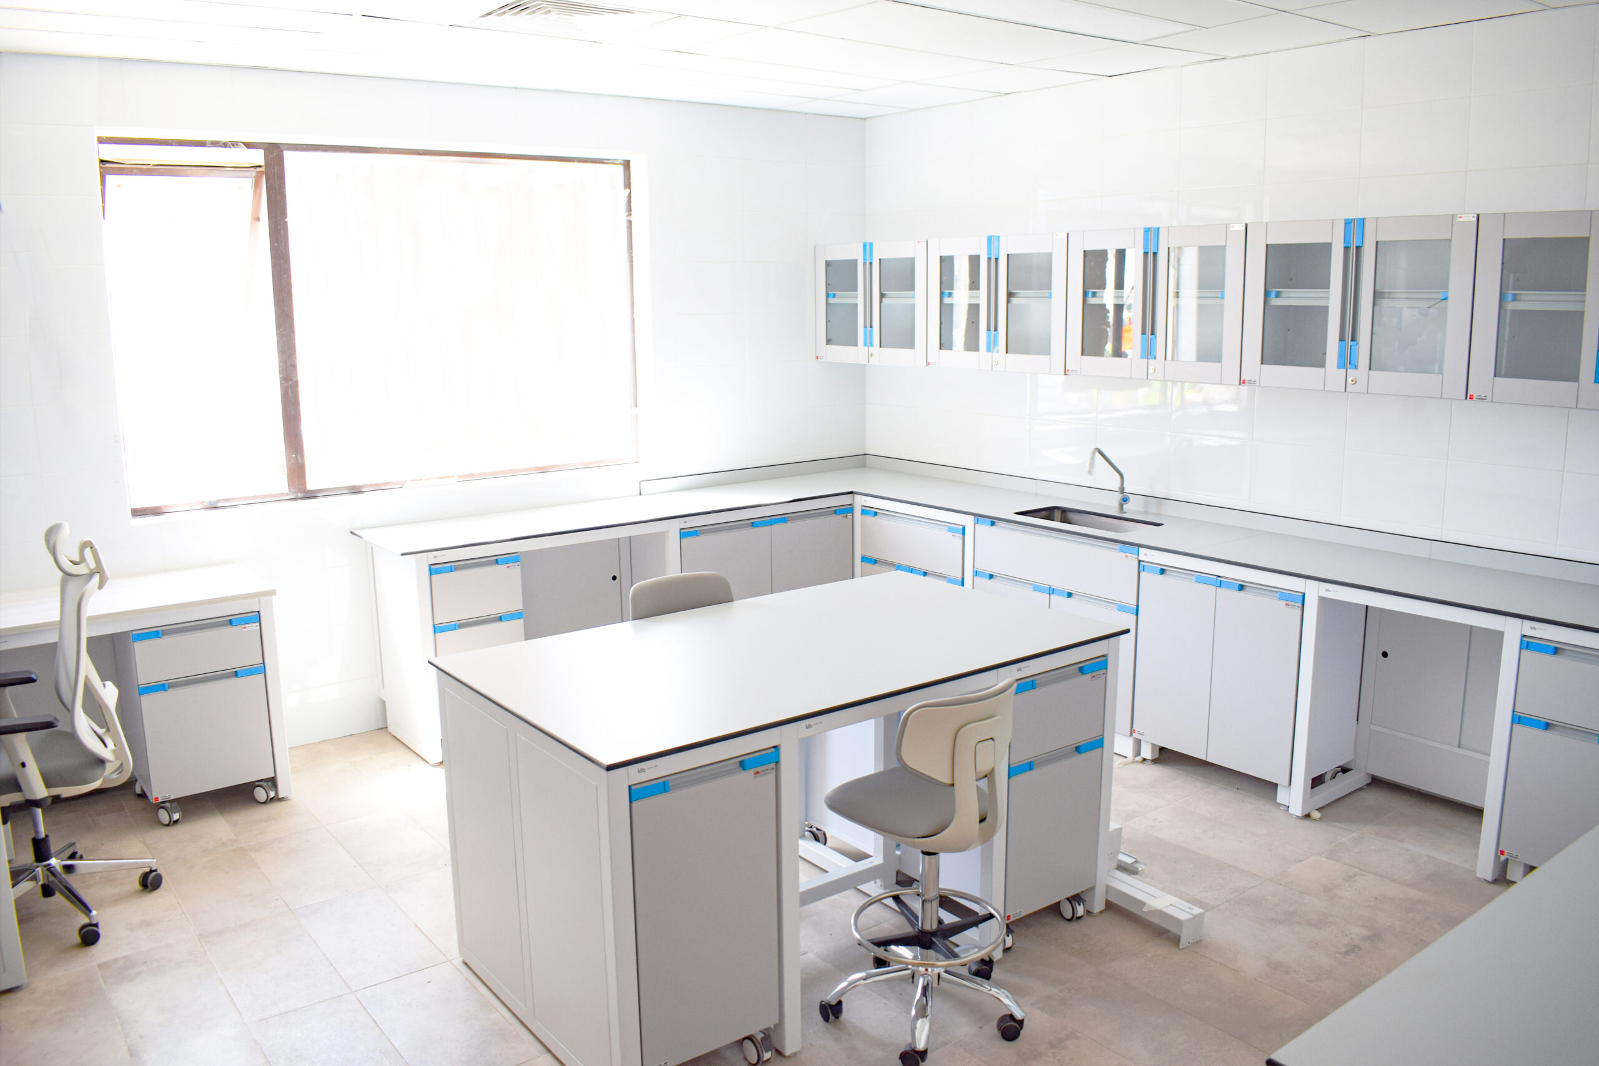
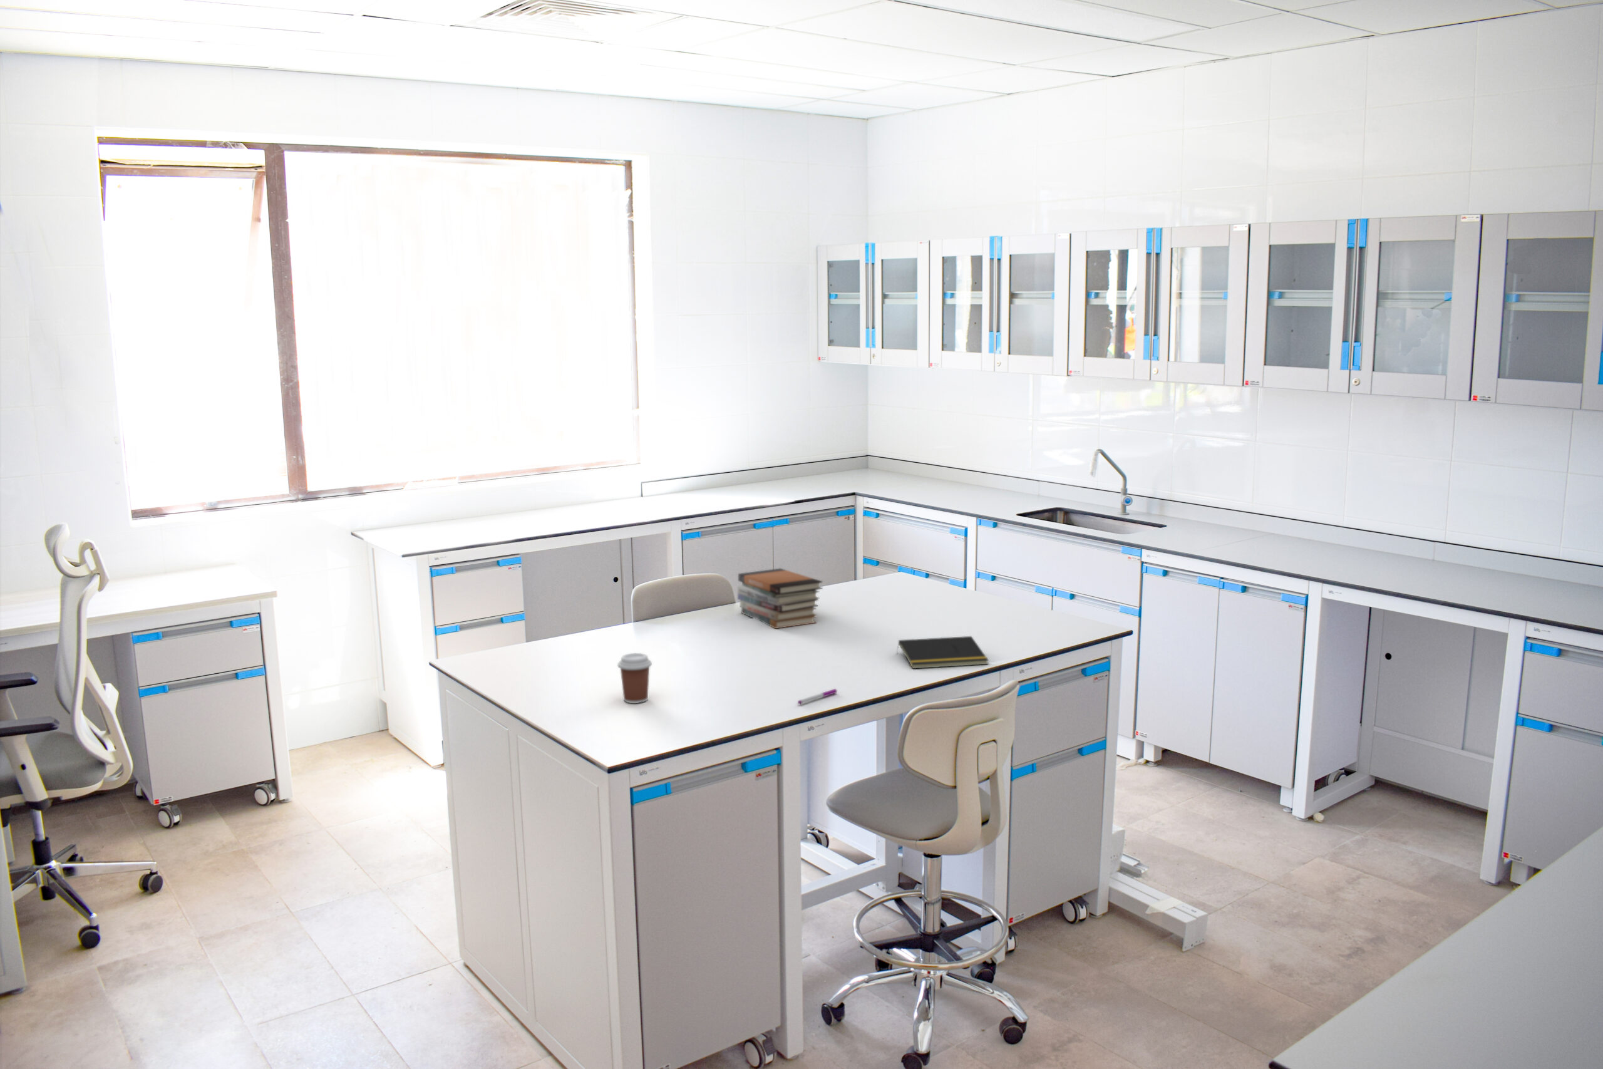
+ notepad (942, 651)
+ coffee cup (635, 678)
+ book stack (779, 598)
+ pen (817, 697)
